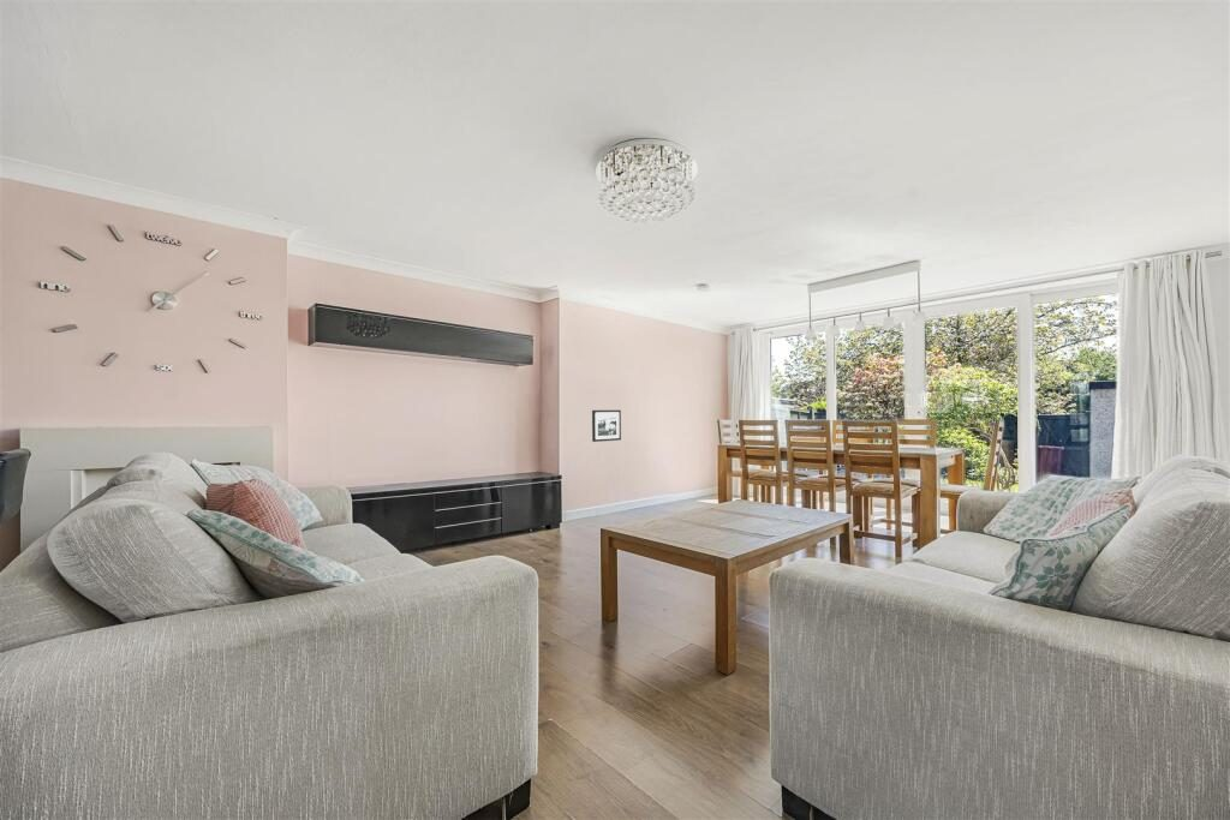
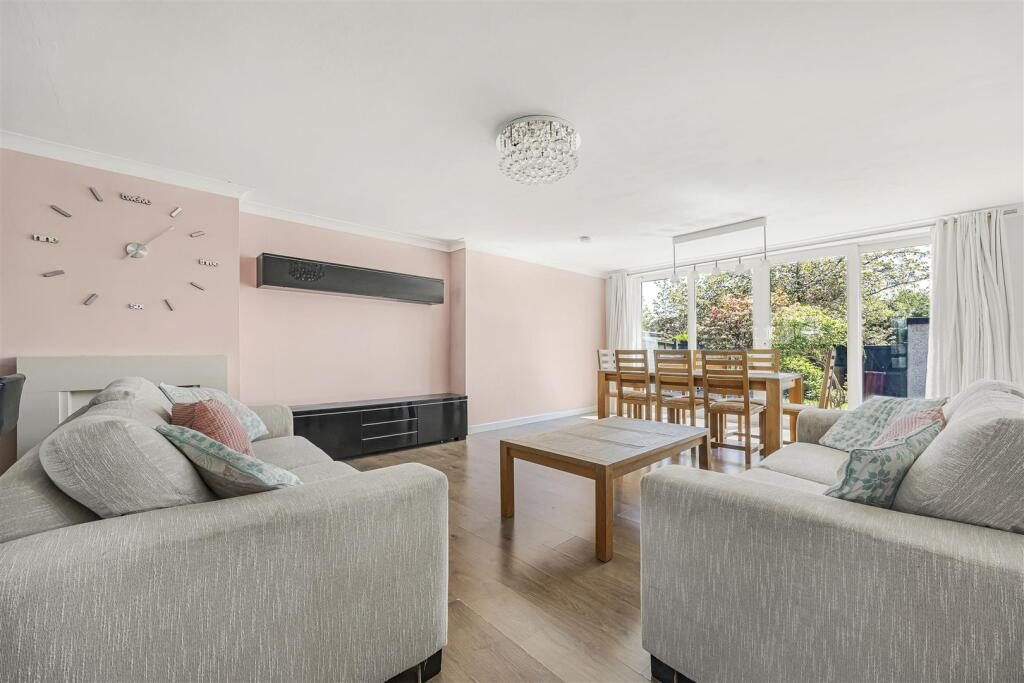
- picture frame (607, 425)
